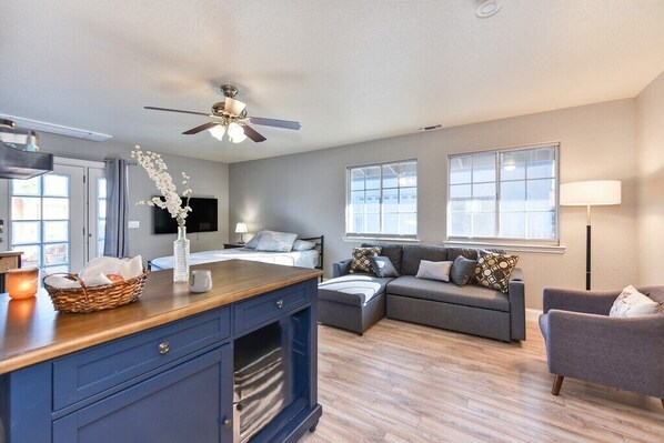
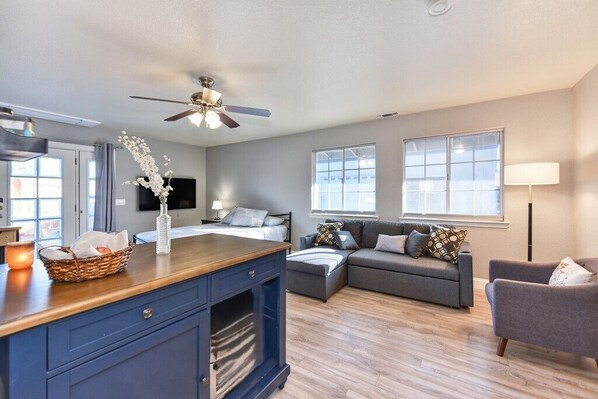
- mug (202, 281)
